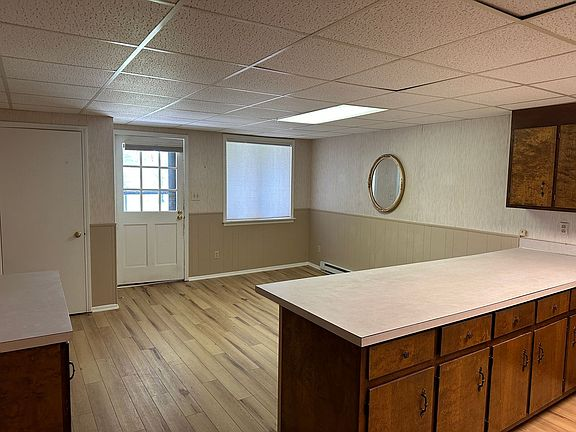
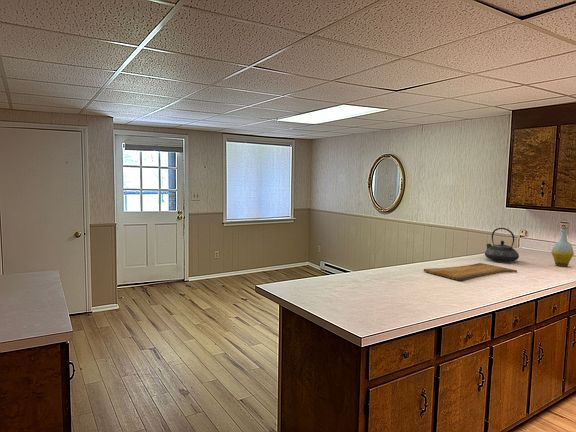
+ cutting board (470, 270)
+ bottle (562, 246)
+ teapot (500, 244)
